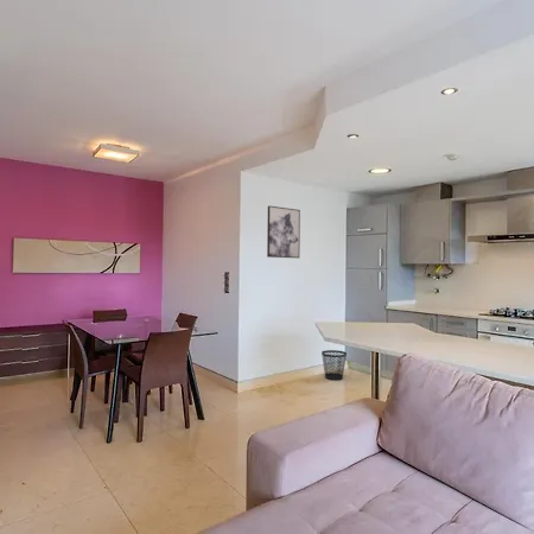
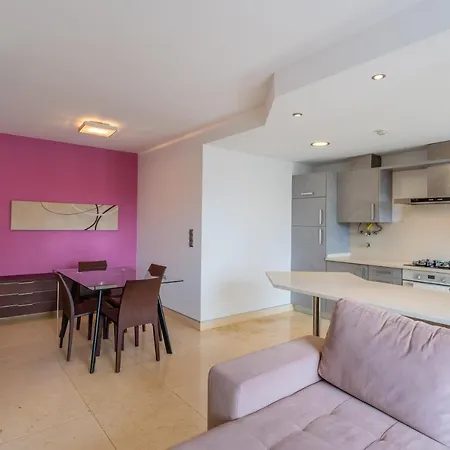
- wastebasket (333, 364)
- wall art (284, 233)
